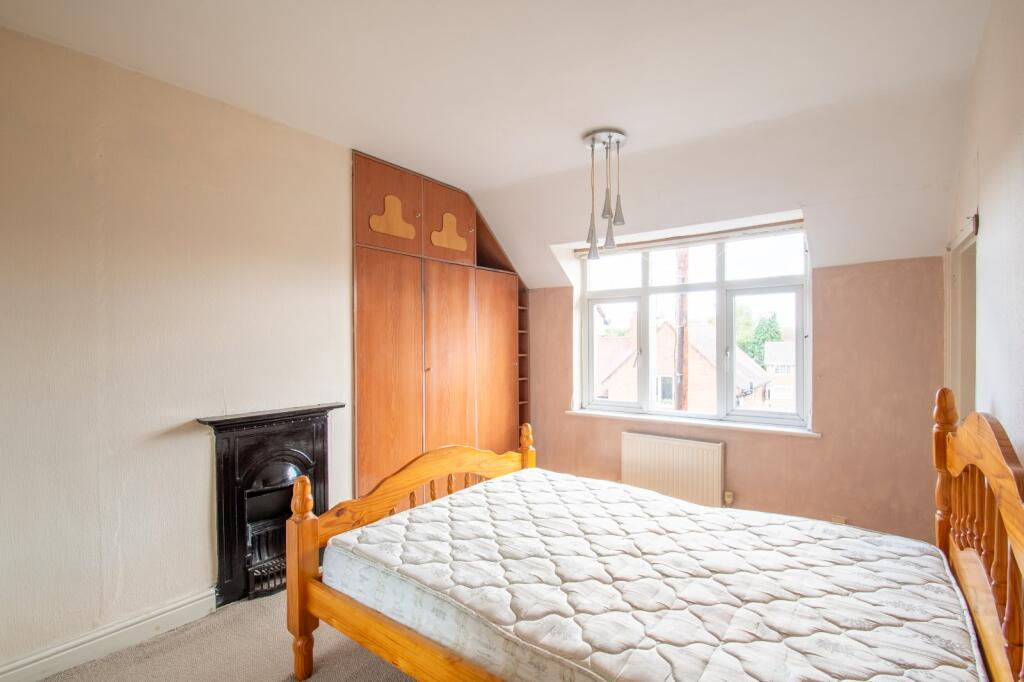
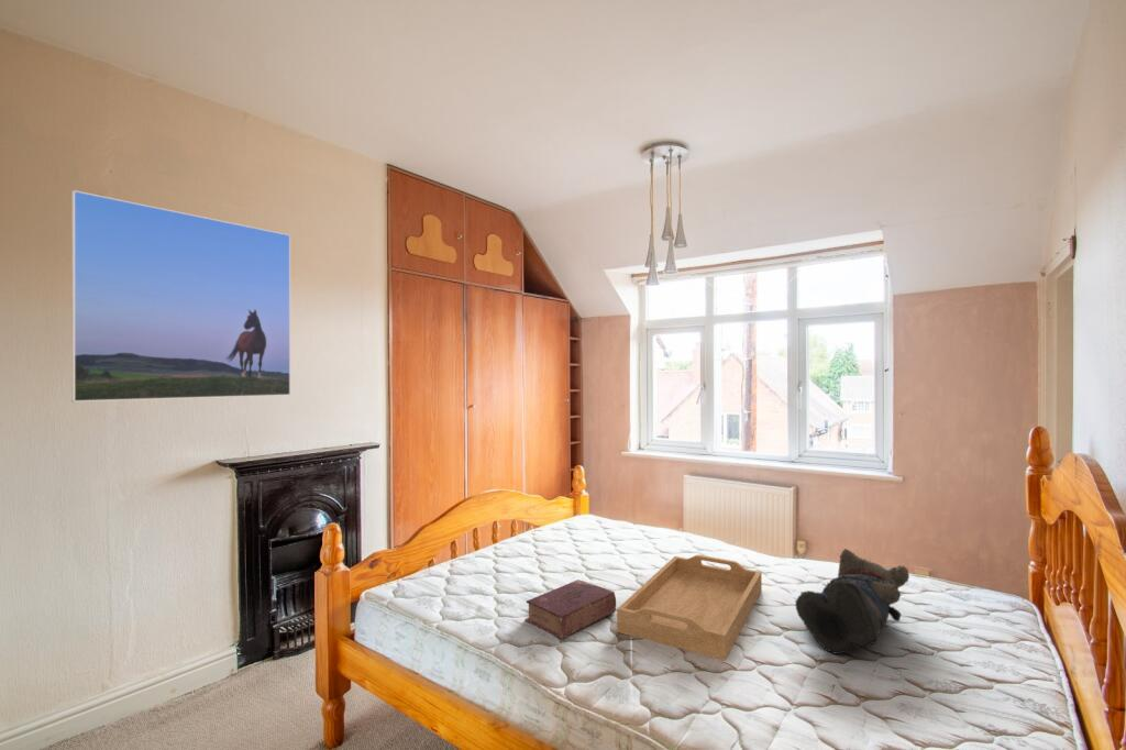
+ serving tray (695, 596)
+ book (571, 606)
+ teddy bear (852, 592)
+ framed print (195, 307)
